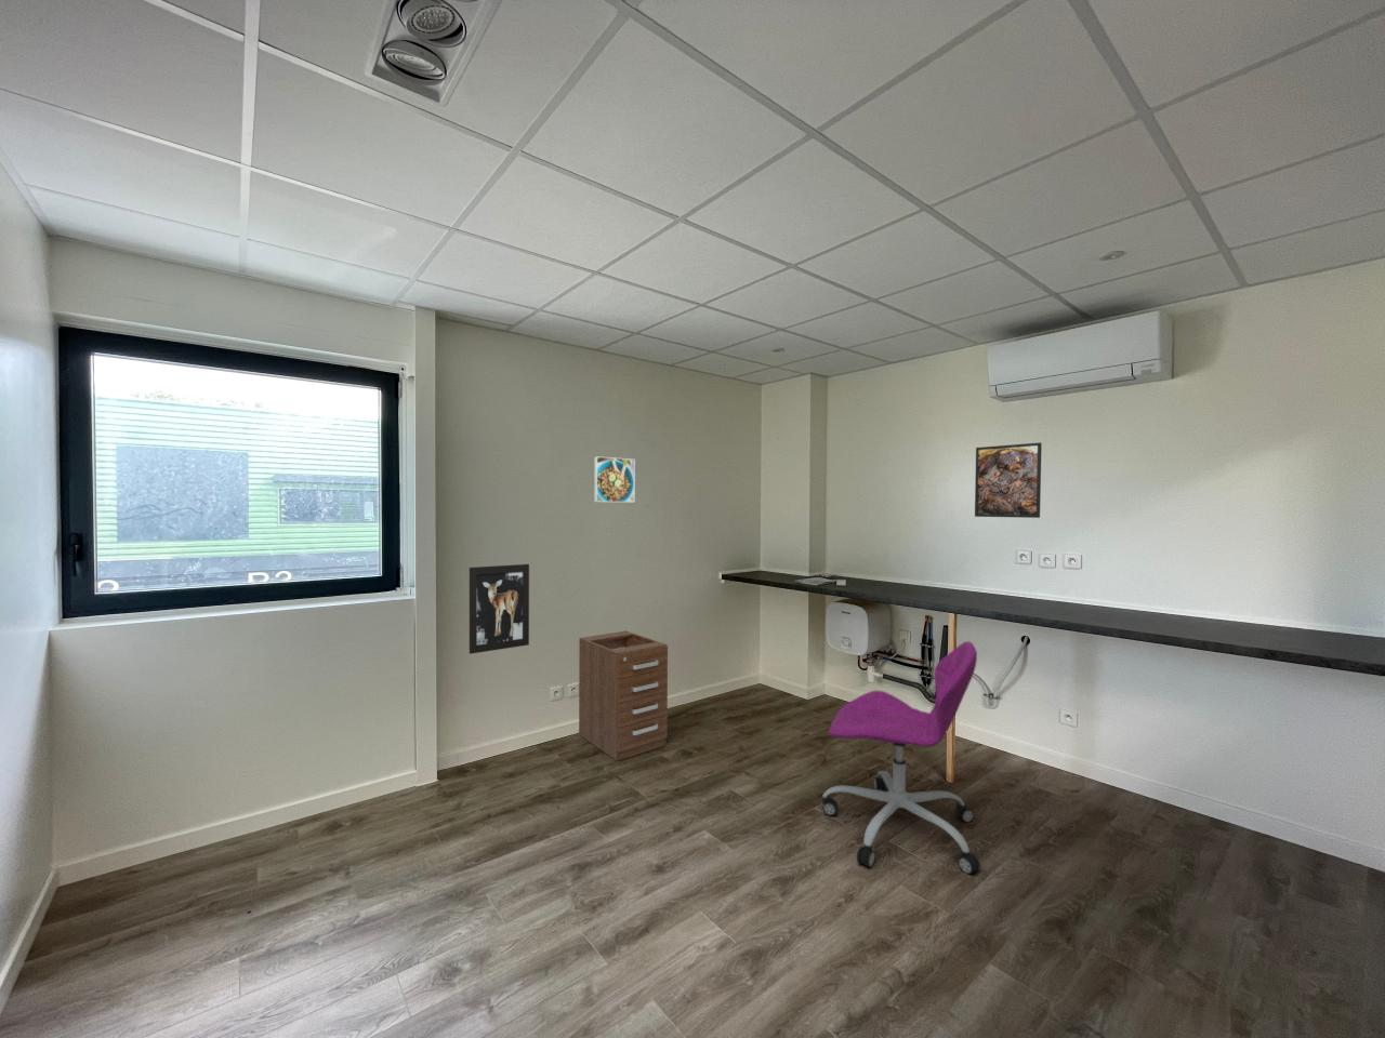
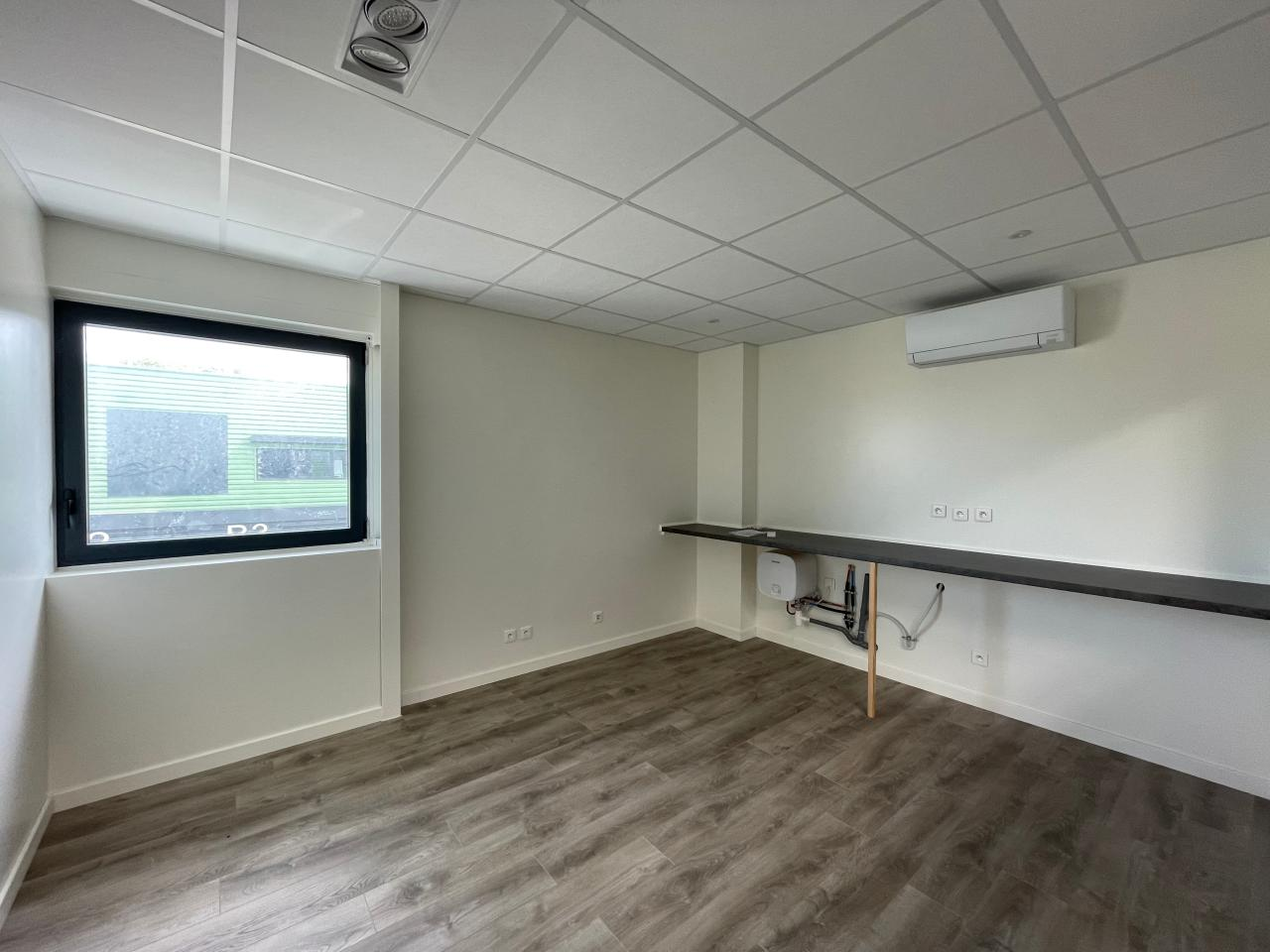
- wall art (499, 606)
- filing cabinet (624, 691)
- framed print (615, 480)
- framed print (1007, 481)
- office chair (896, 733)
